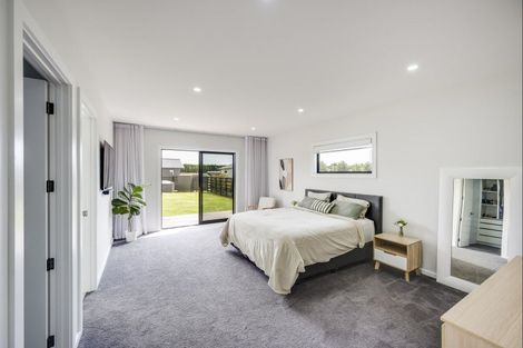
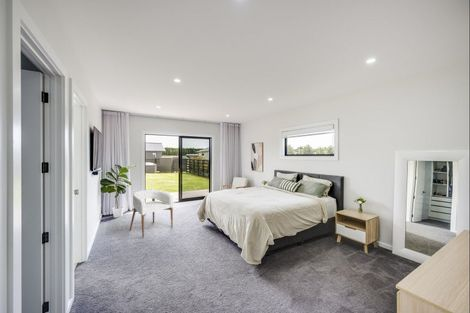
+ armchair (151, 210)
